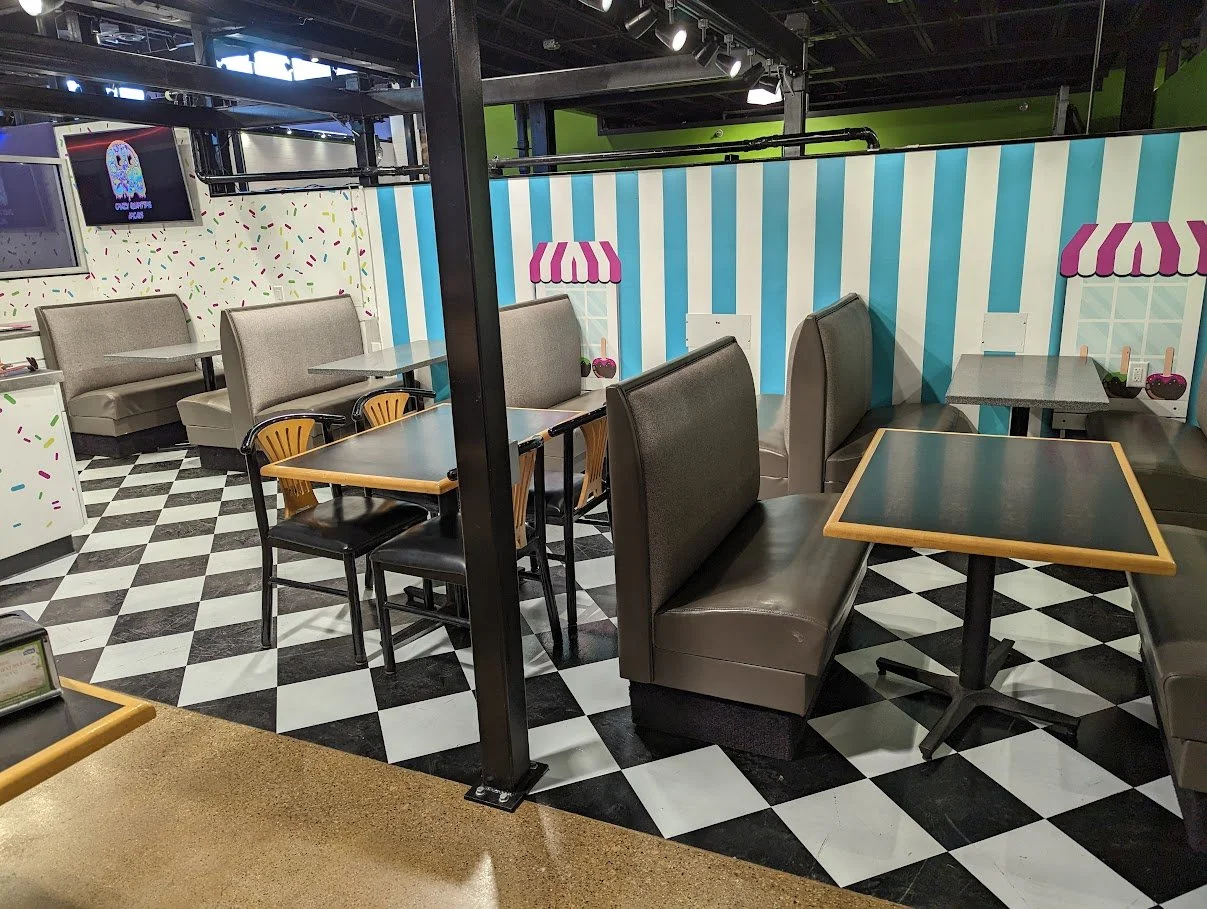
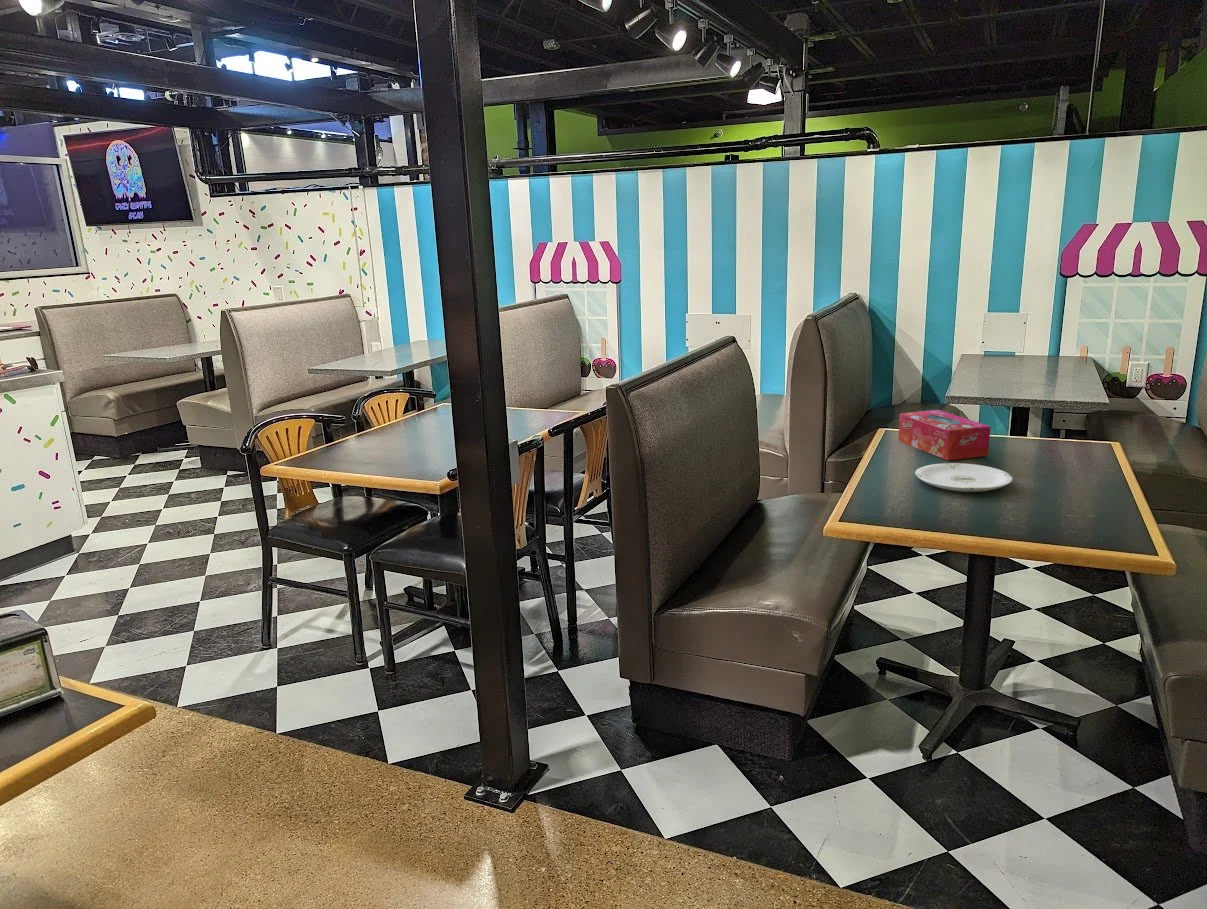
+ tissue box (942, 433)
+ plate (962, 478)
